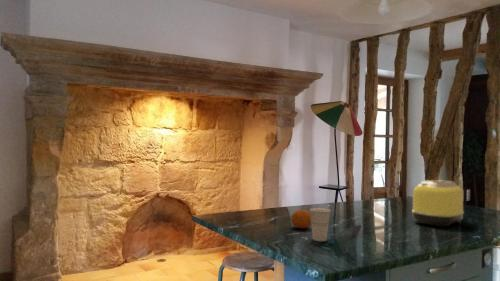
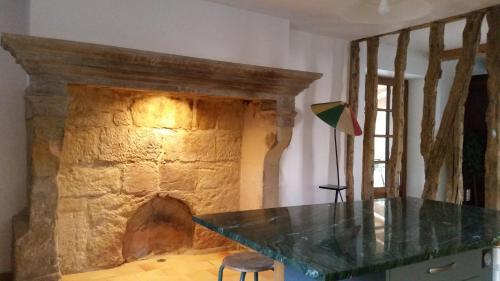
- fruit (301, 218)
- cup (319, 224)
- toaster (438, 201)
